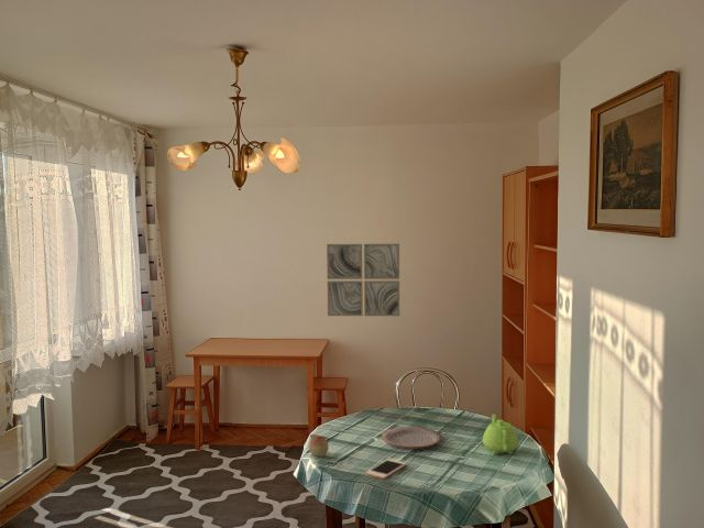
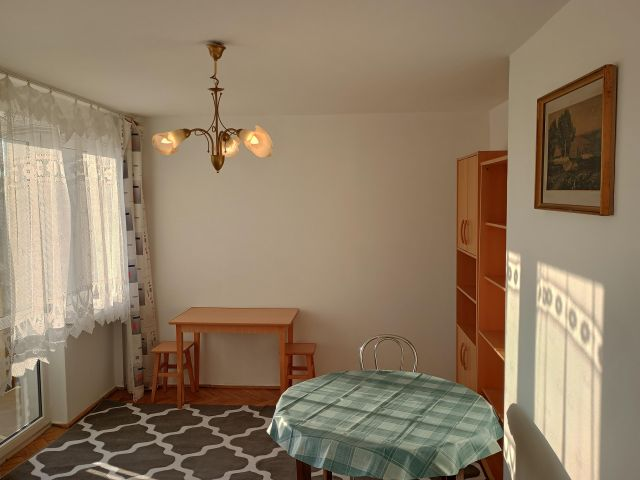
- cell phone (386, 469)
- teapot (499, 435)
- plate (411, 438)
- wall art (364, 280)
- fruit (319, 446)
